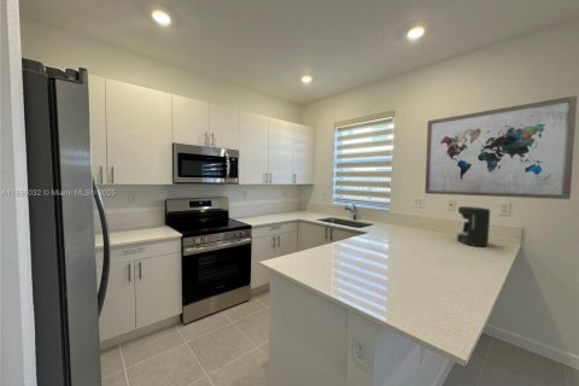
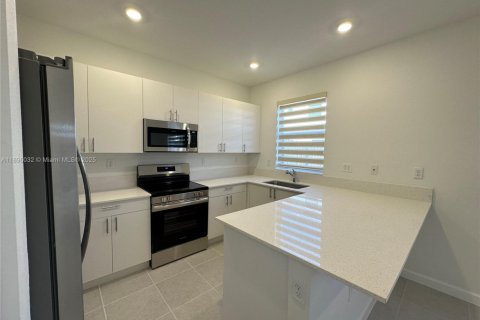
- wall art (486, 153)
- coffee maker (472, 224)
